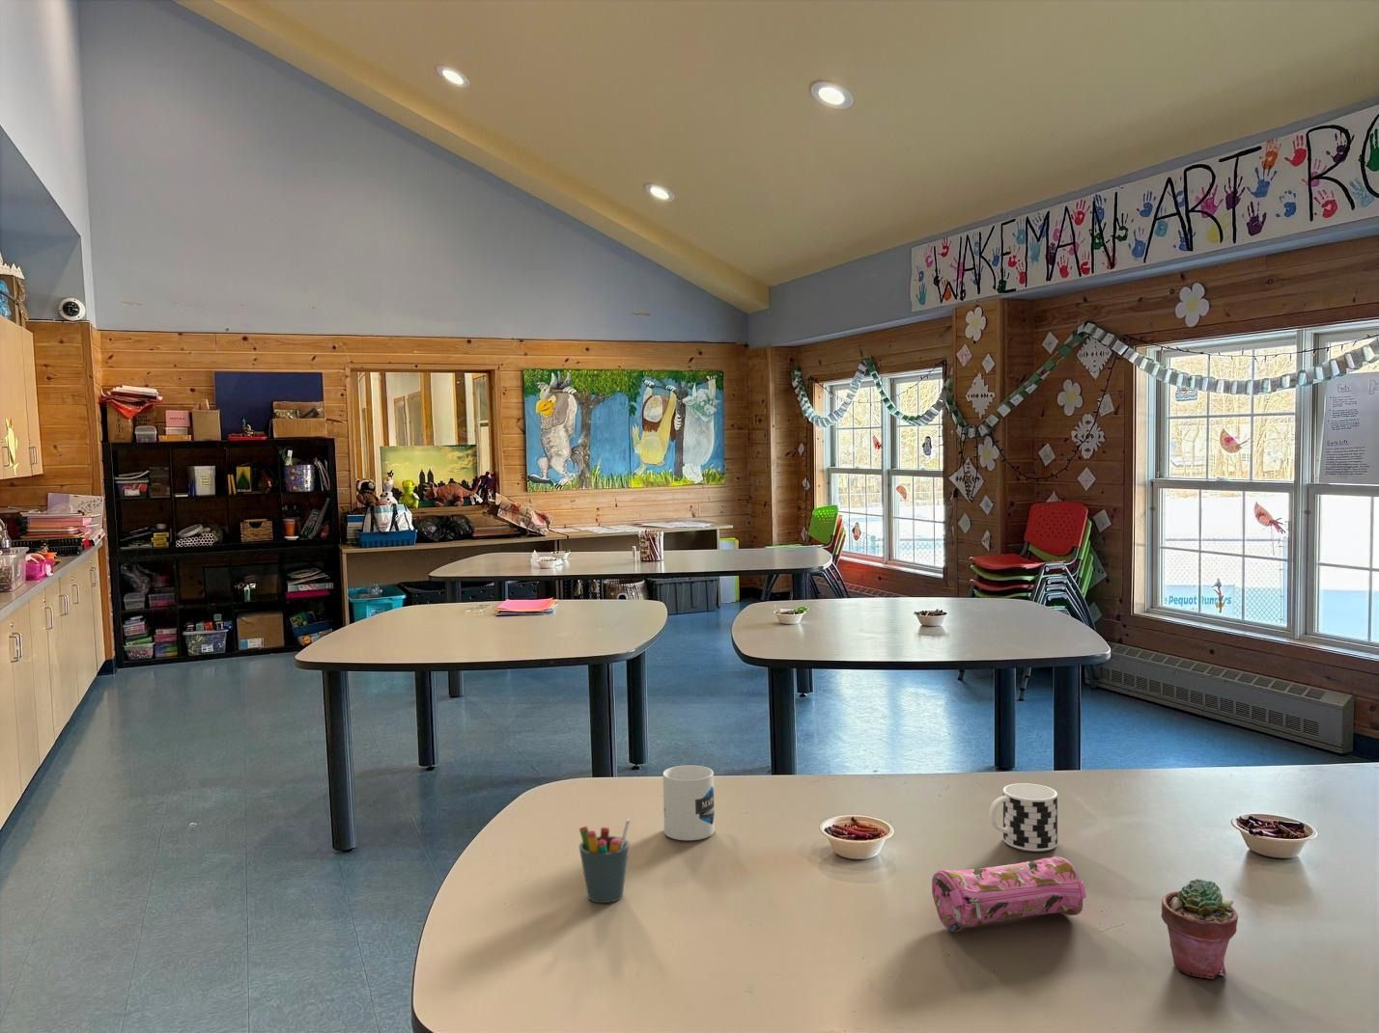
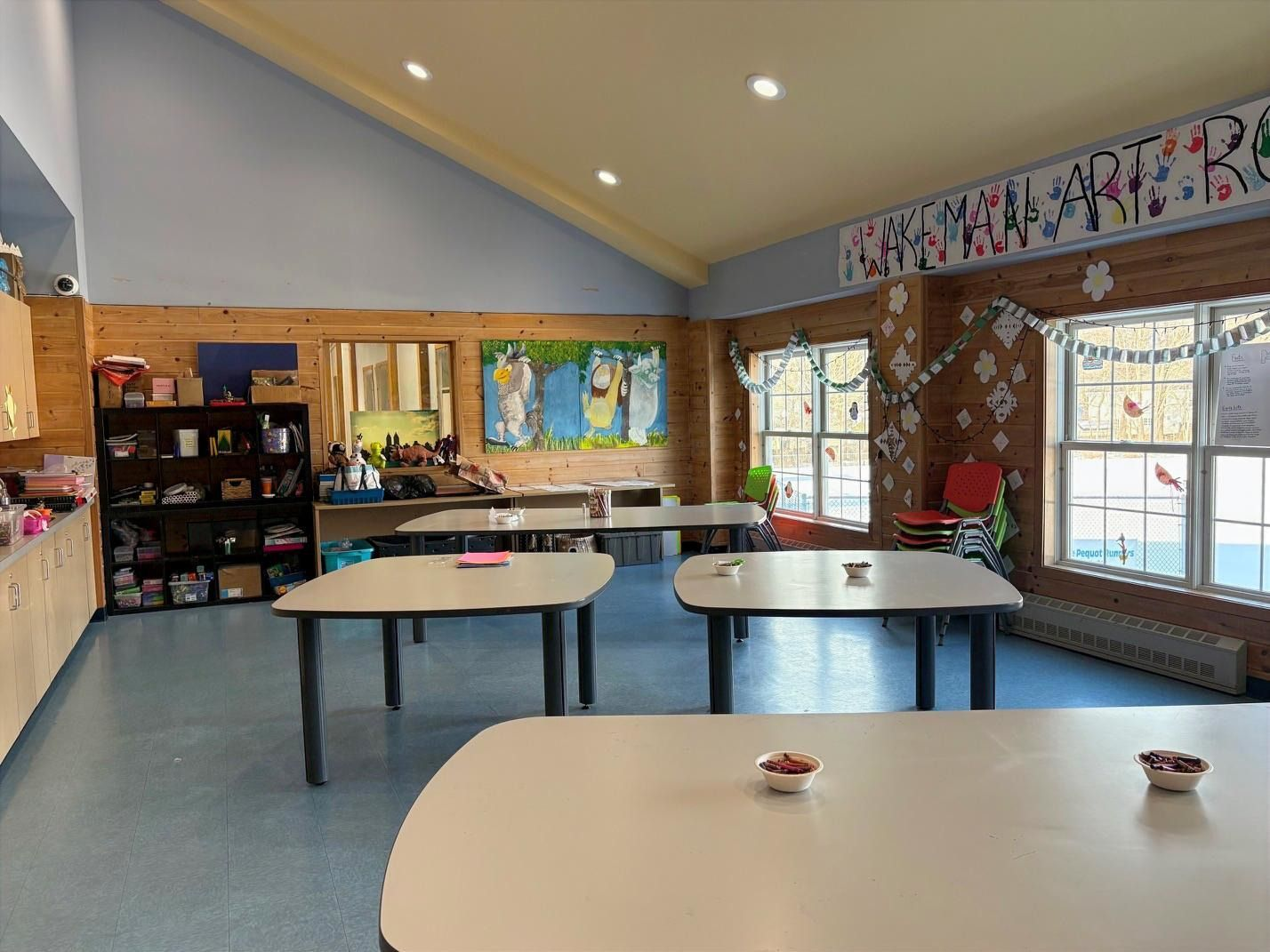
- pen holder (604, 856)
- potted succulent (1199, 924)
- mug (694, 800)
- cup (1022, 817)
- pencil case (1008, 892)
